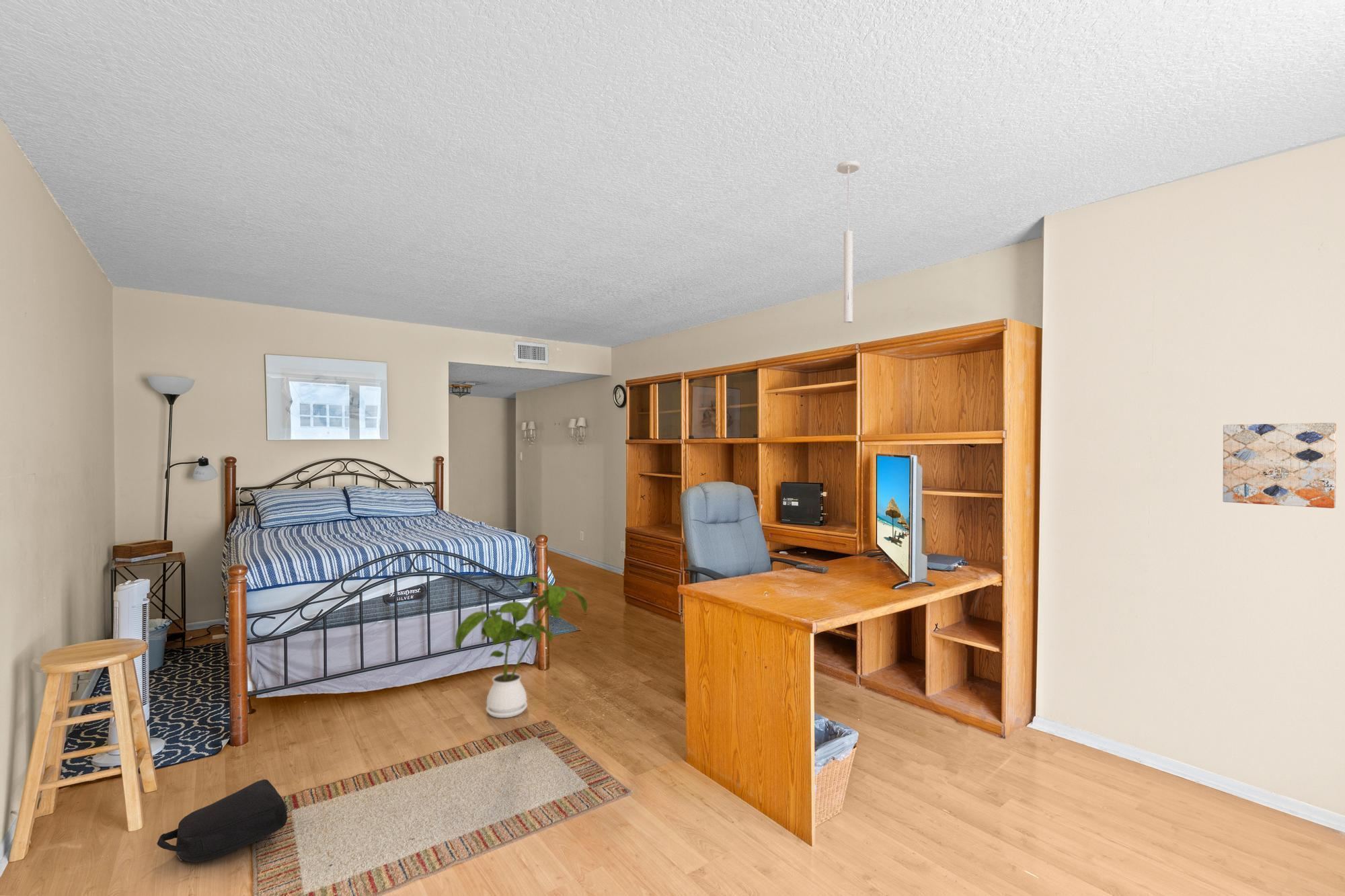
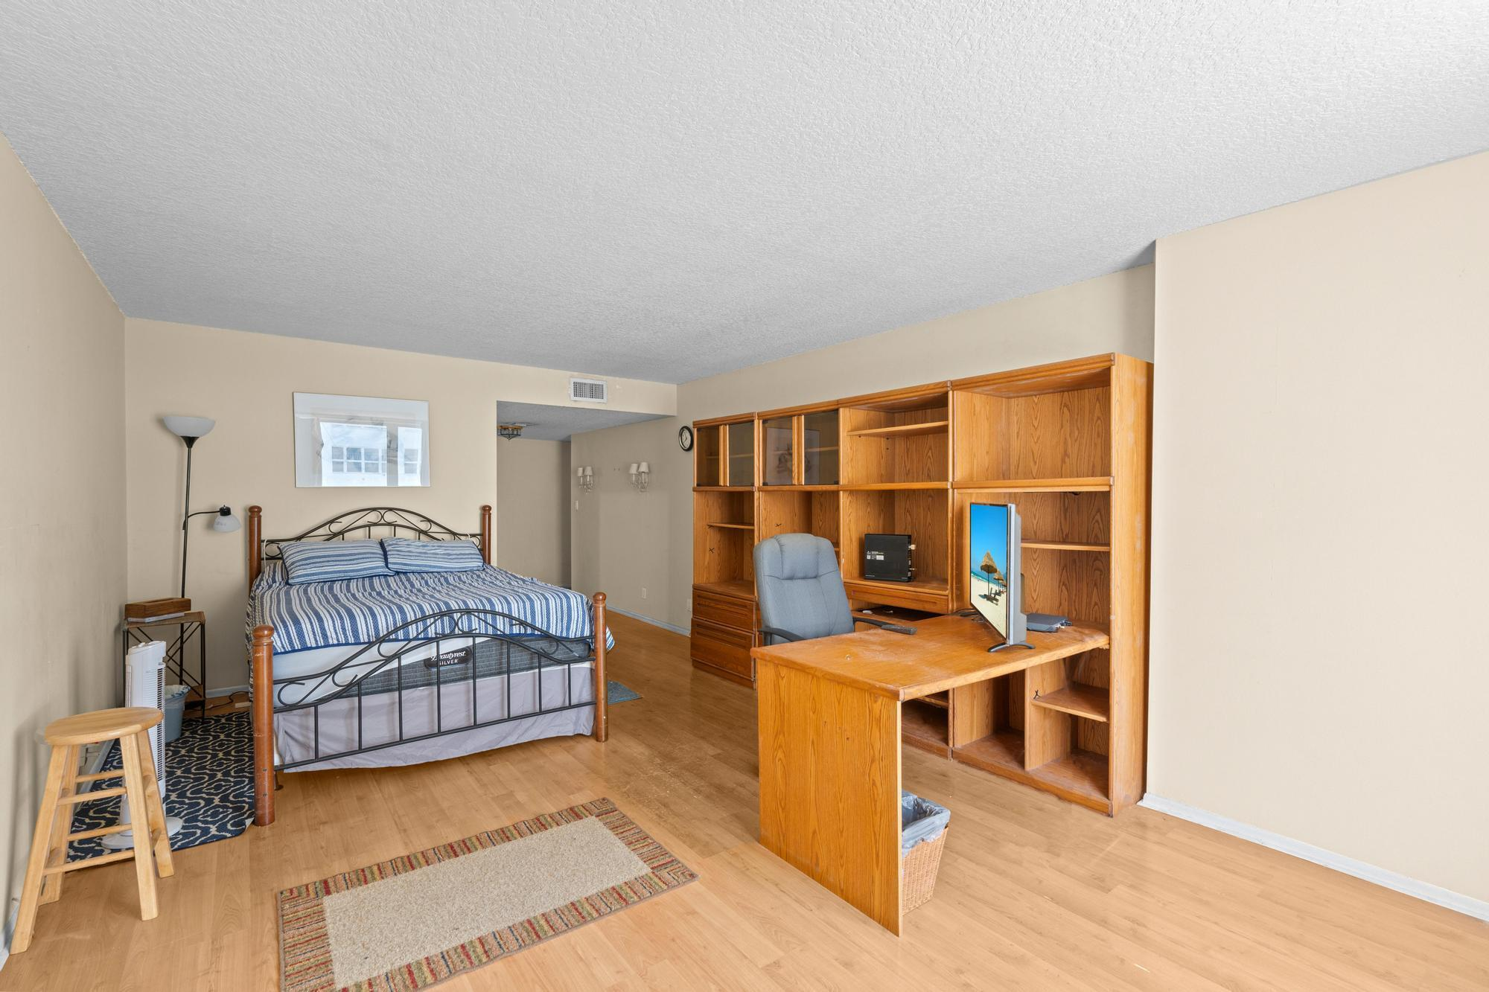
- house plant (529, 642)
- ceiling light (848, 244)
- wall art (1276, 464)
- backpack (223, 822)
